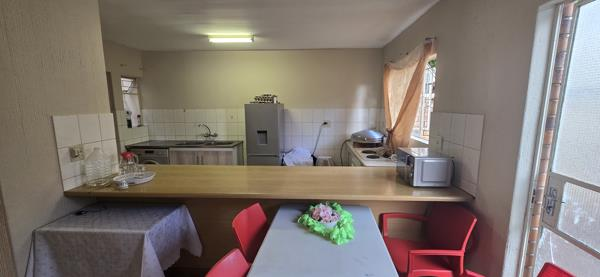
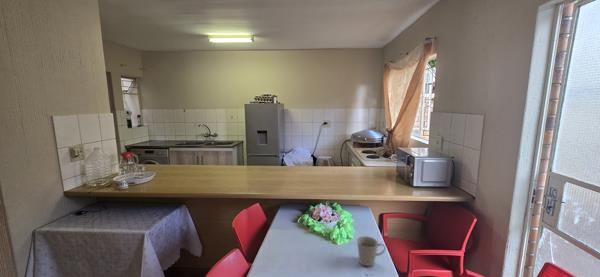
+ mug (370, 252)
